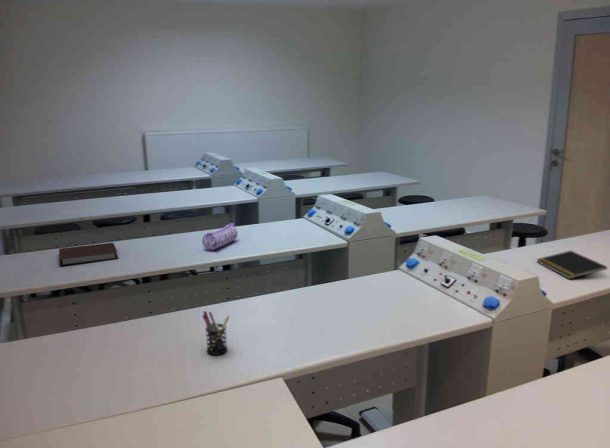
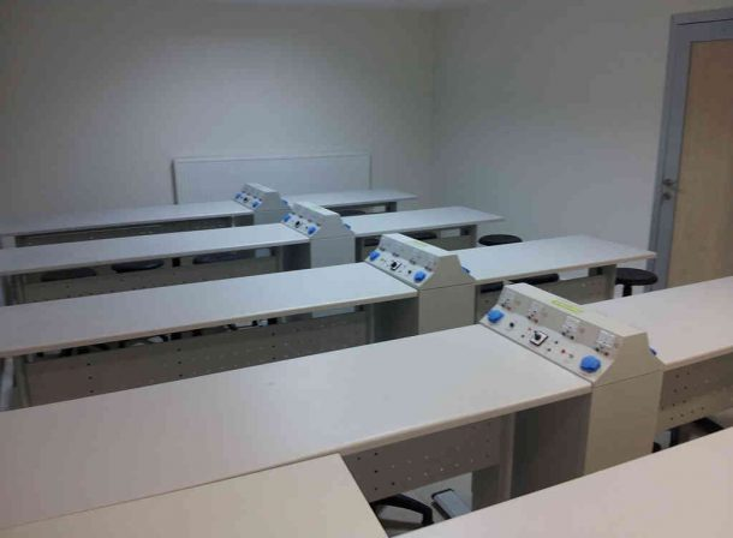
- notebook (88, 253)
- pencil case (220, 236)
- notepad (570, 264)
- pen holder (214, 331)
